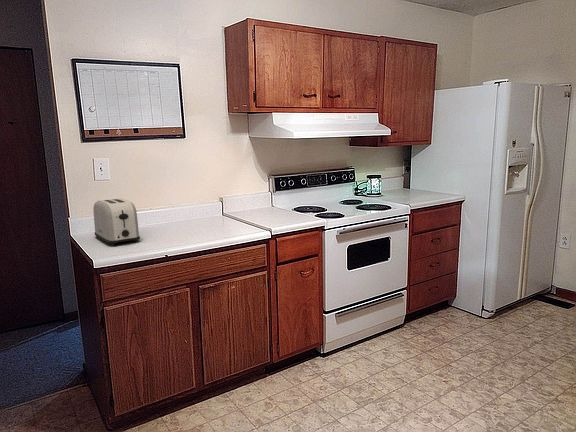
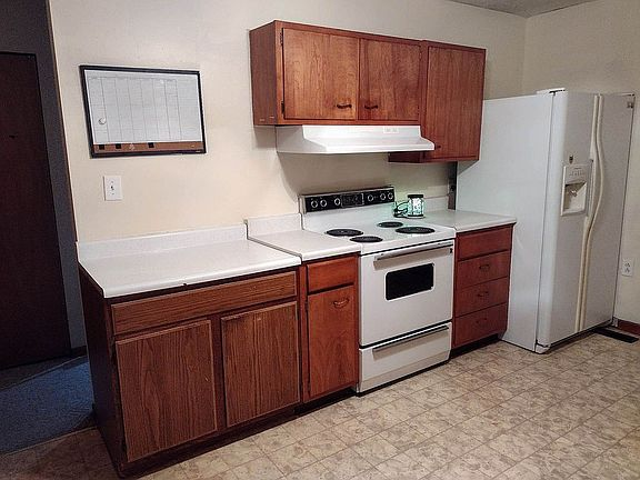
- toaster (115, 220)
